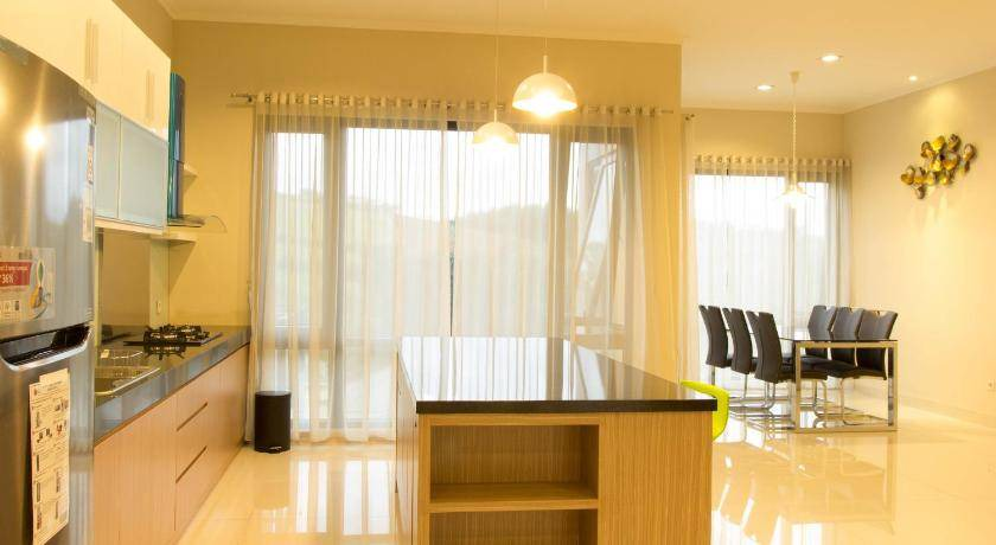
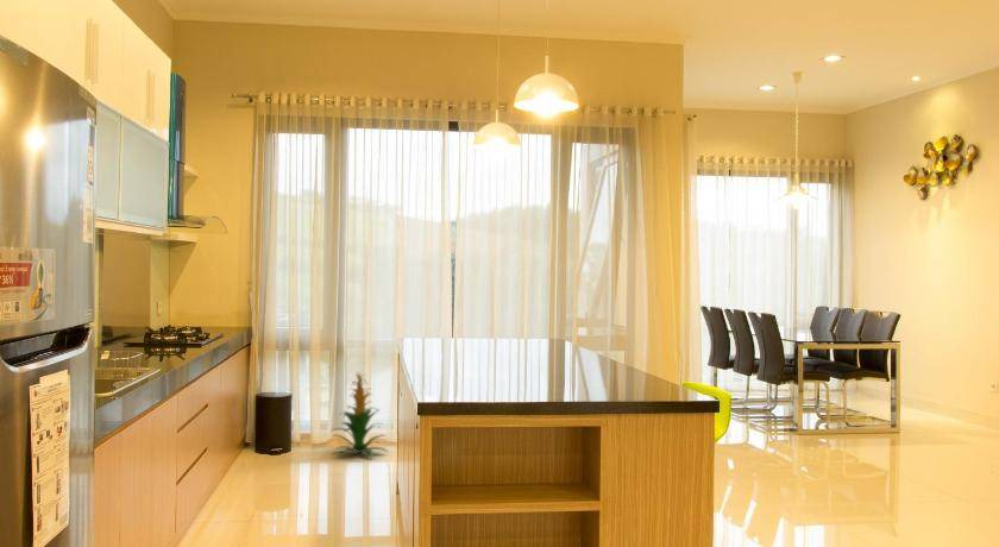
+ indoor plant (359, 410)
